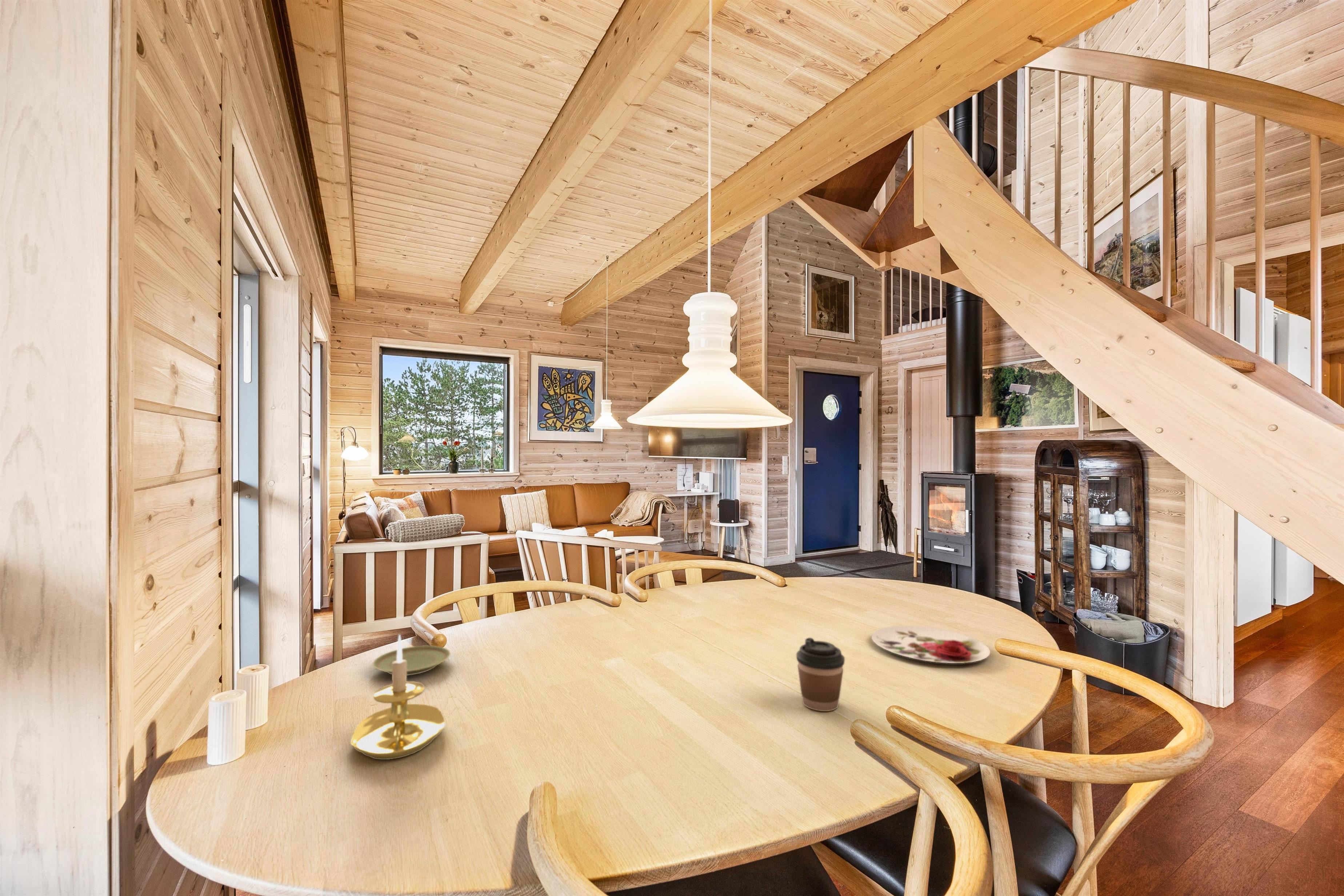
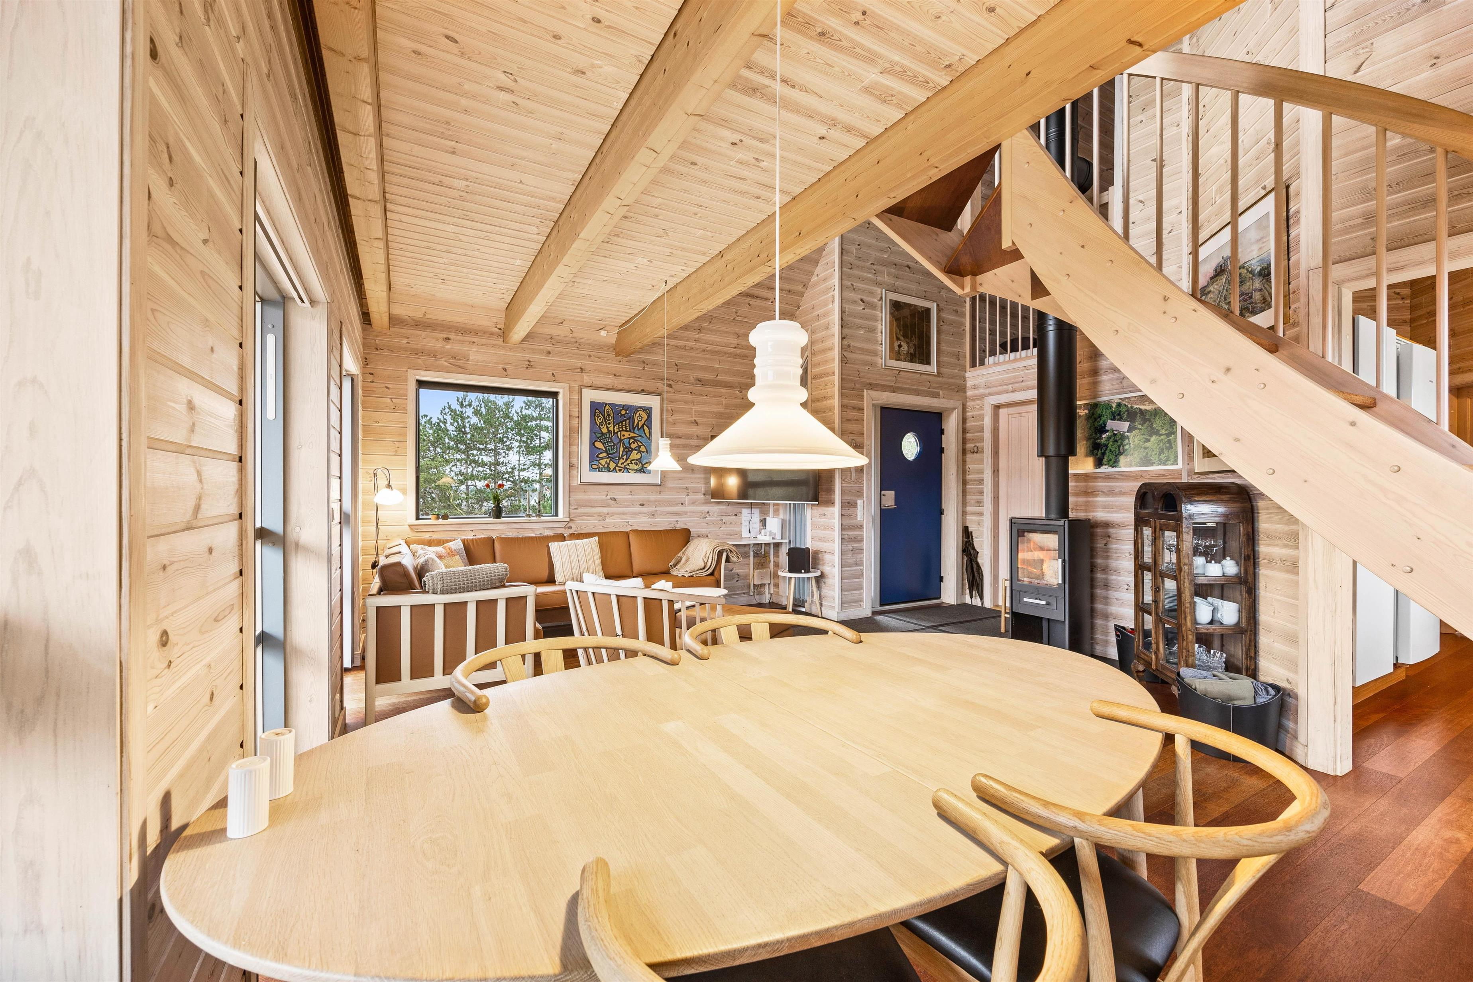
- coffee cup (820, 672)
- plate (928, 642)
- plate (412, 662)
- candle holder (399, 689)
